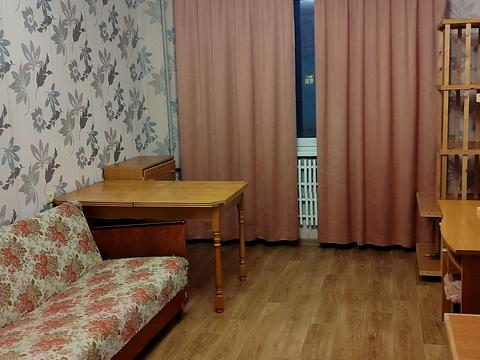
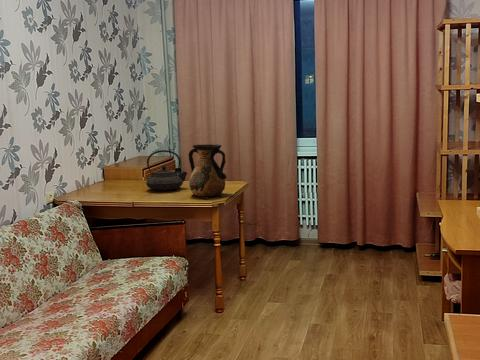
+ vase (209, 170)
+ teapot (166, 170)
